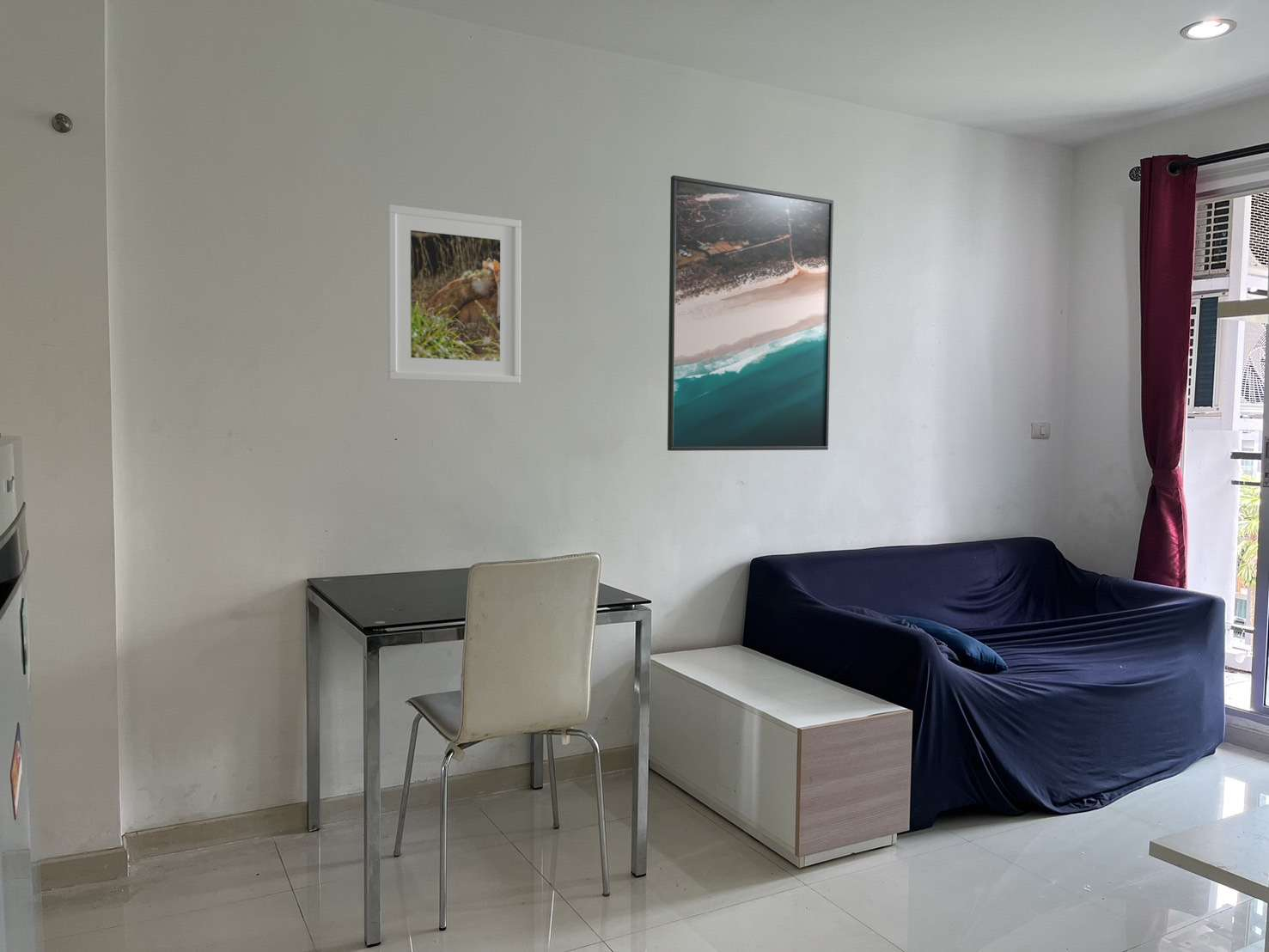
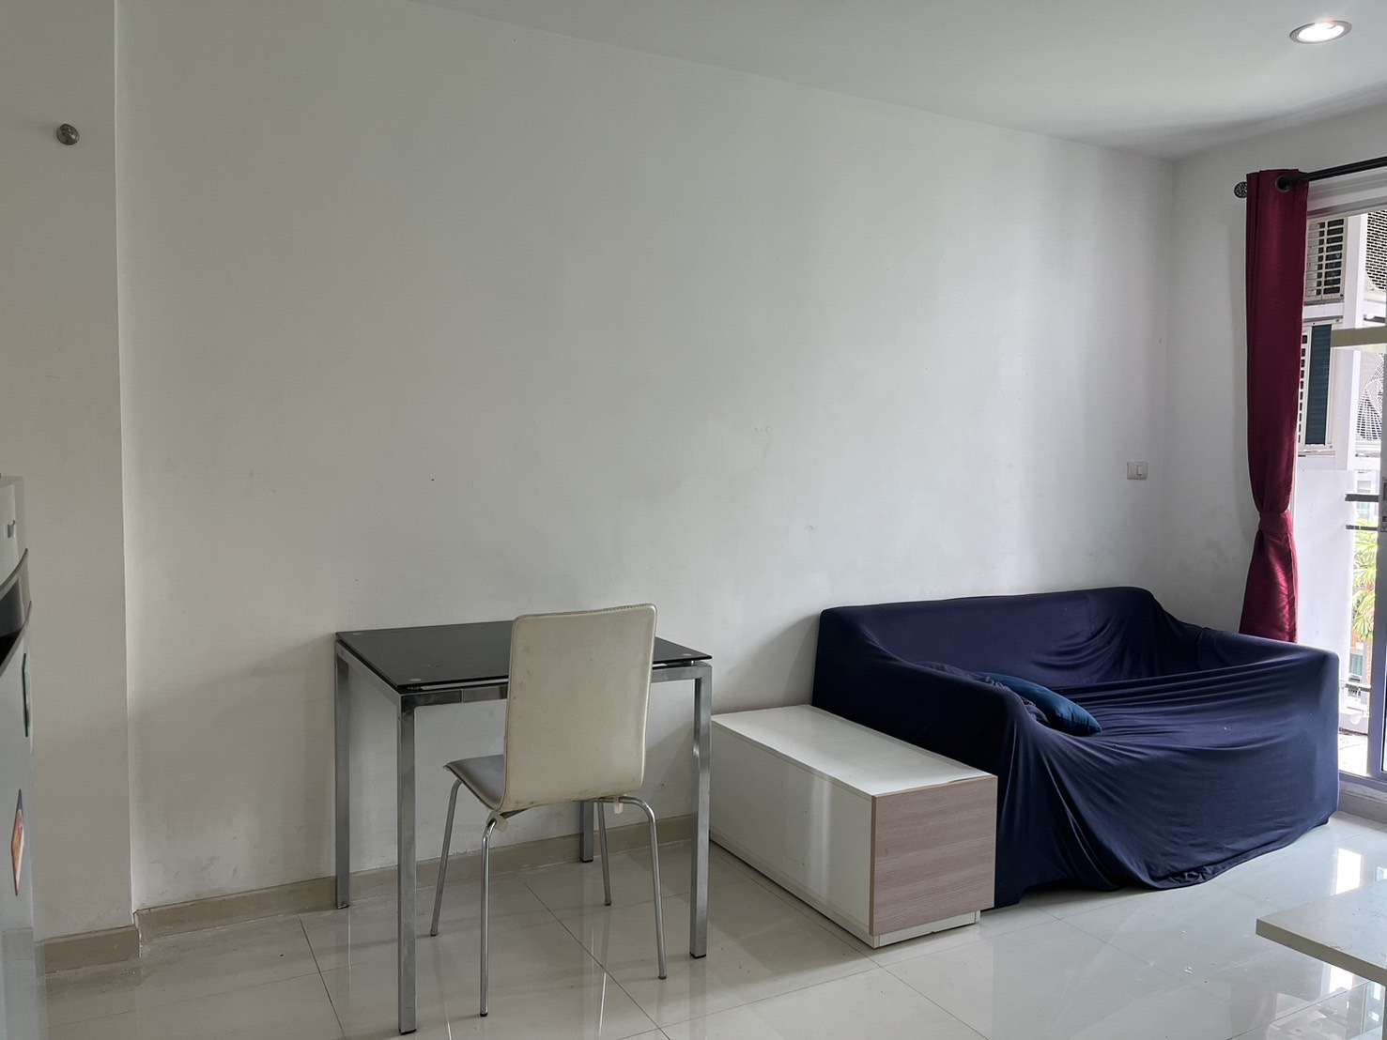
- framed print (753, 320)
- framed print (455, 297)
